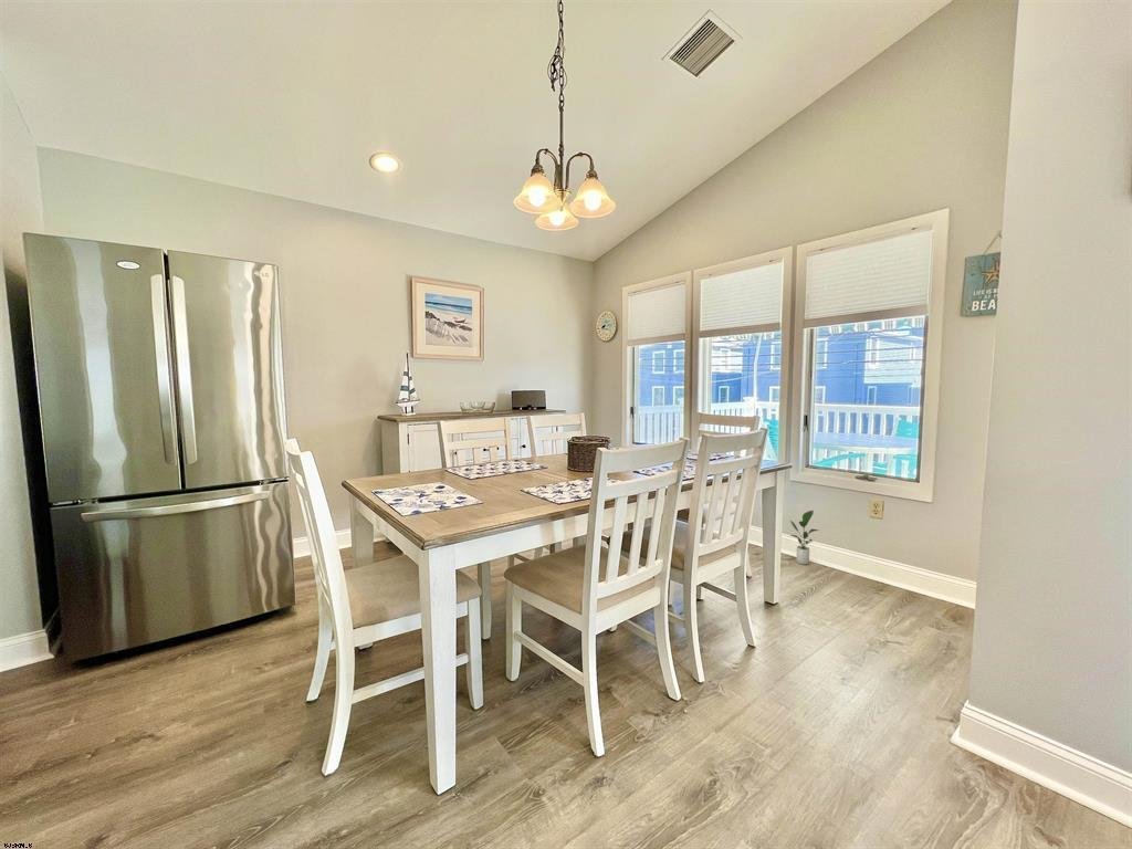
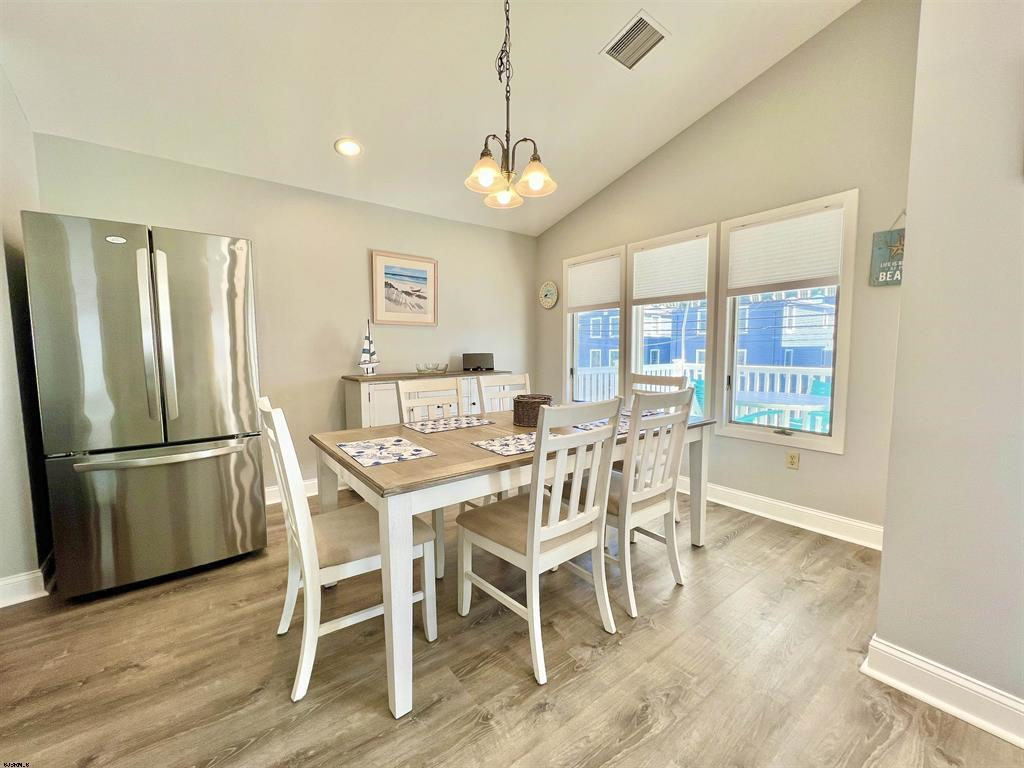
- potted plant (800, 536)
